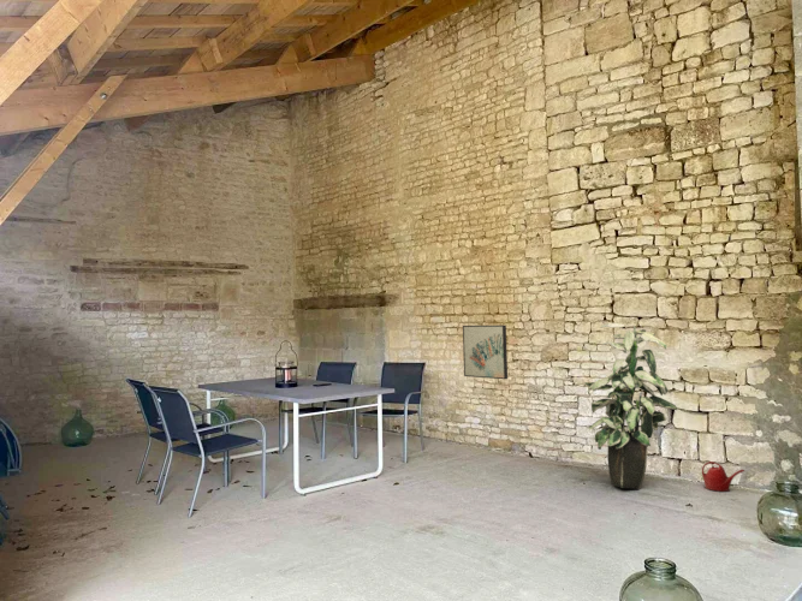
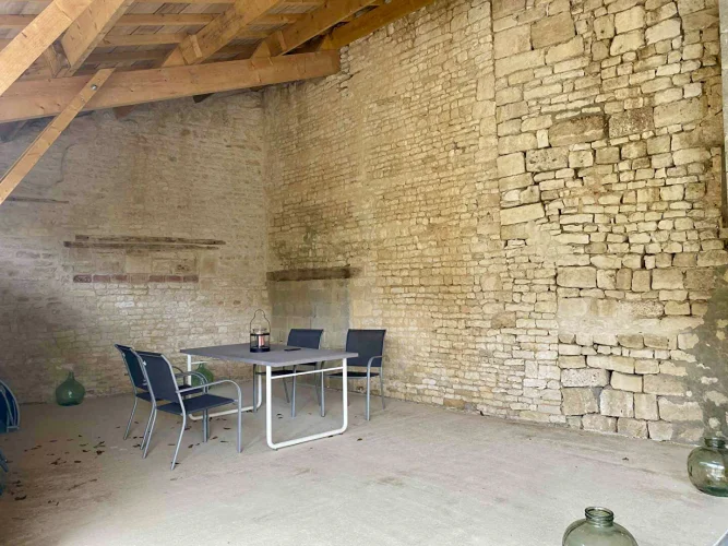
- watering can (723, 476)
- wall art (483, 351)
- indoor plant (625, 403)
